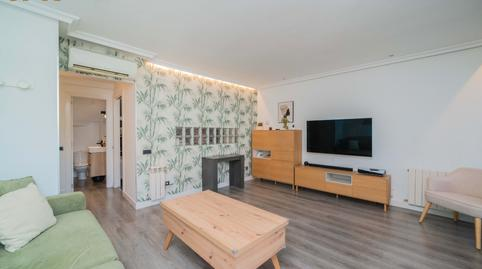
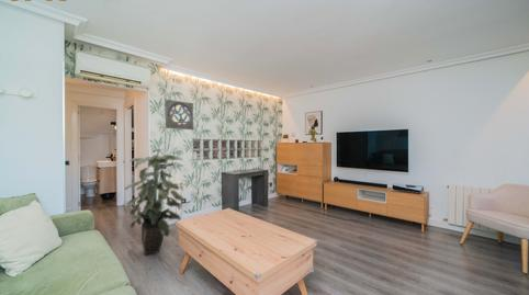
+ wall ornament (179, 115)
+ indoor plant (156, 201)
